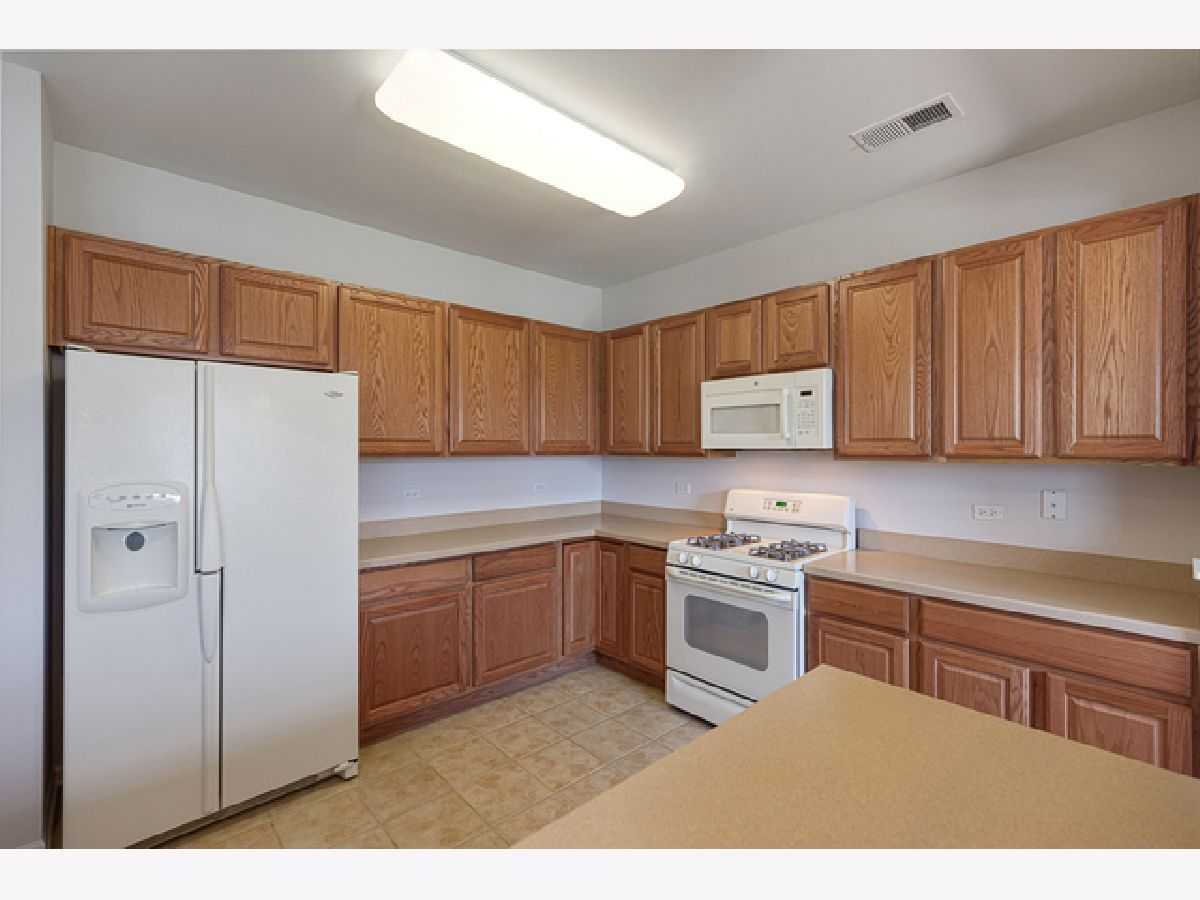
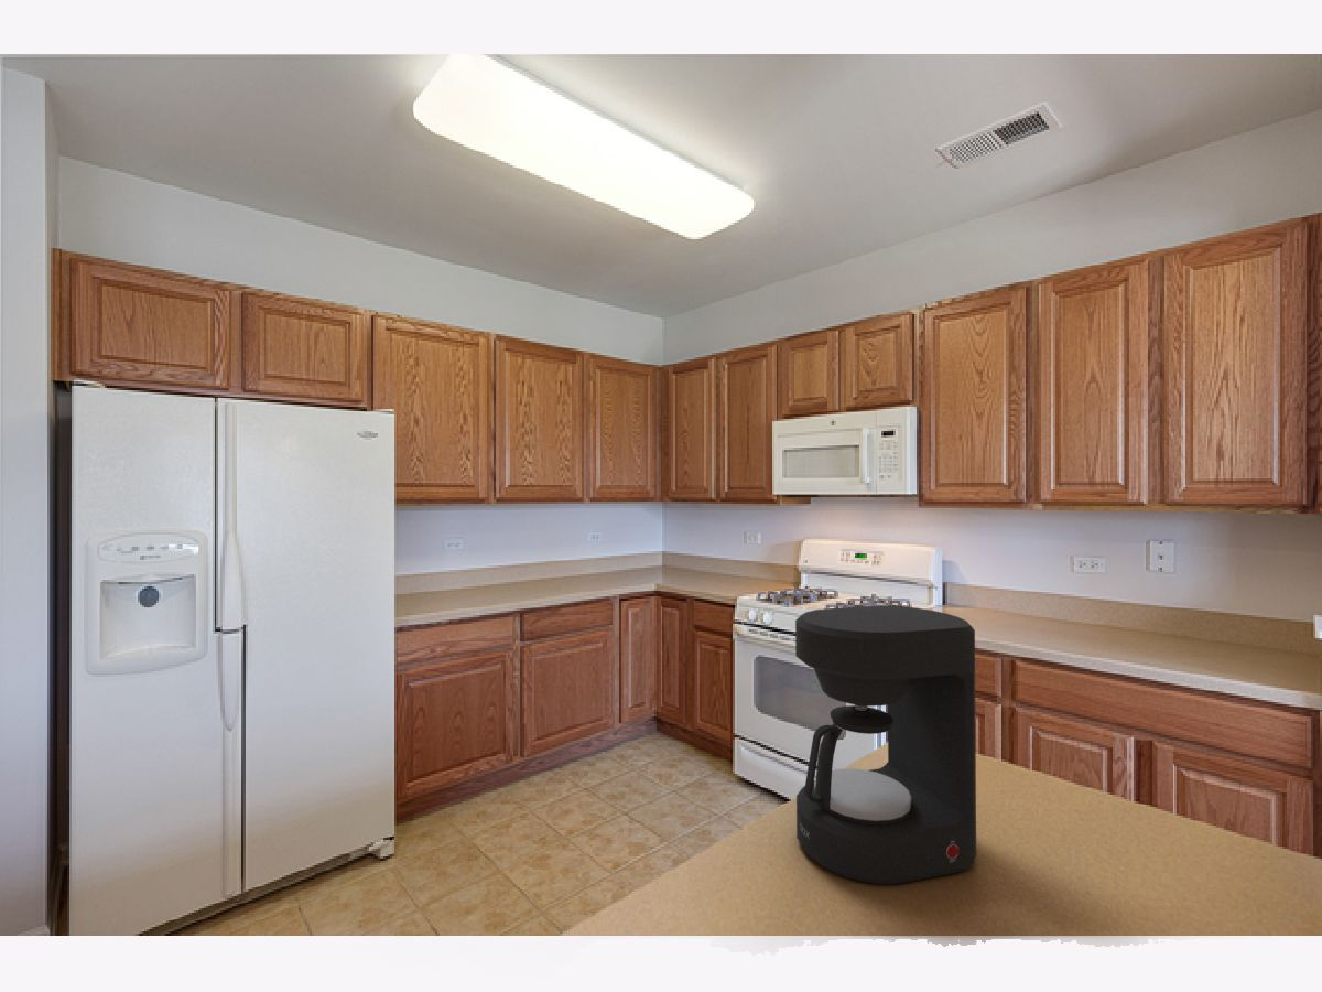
+ coffee maker (880, 730)
